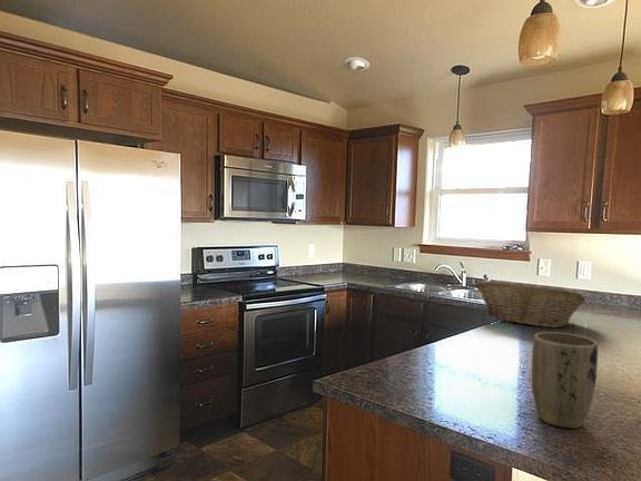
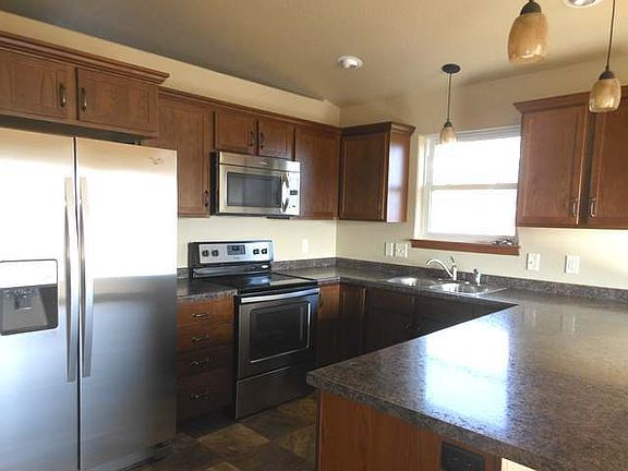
- fruit basket (526, 300)
- plant pot (562, 379)
